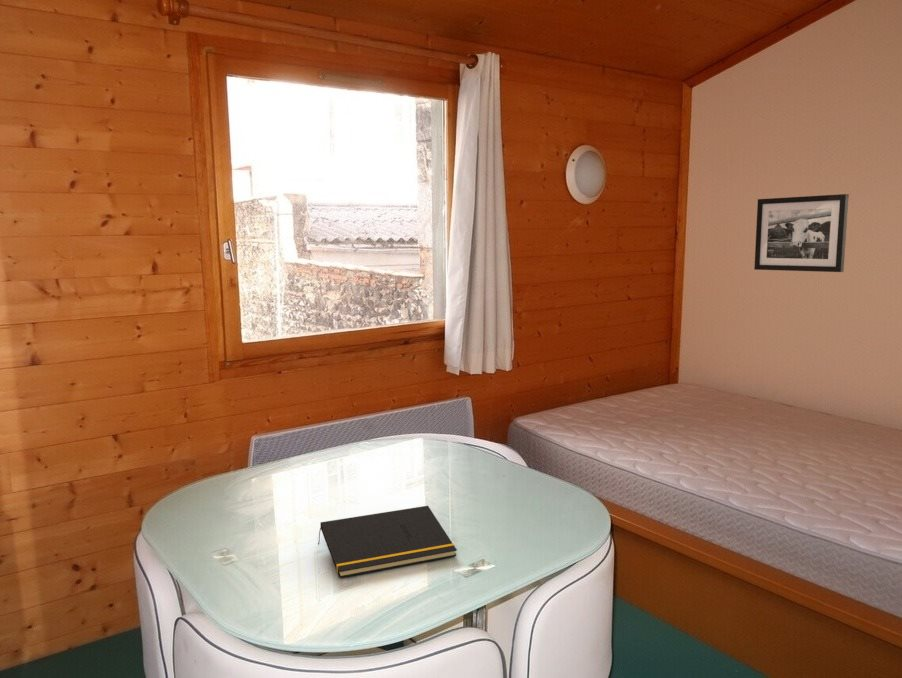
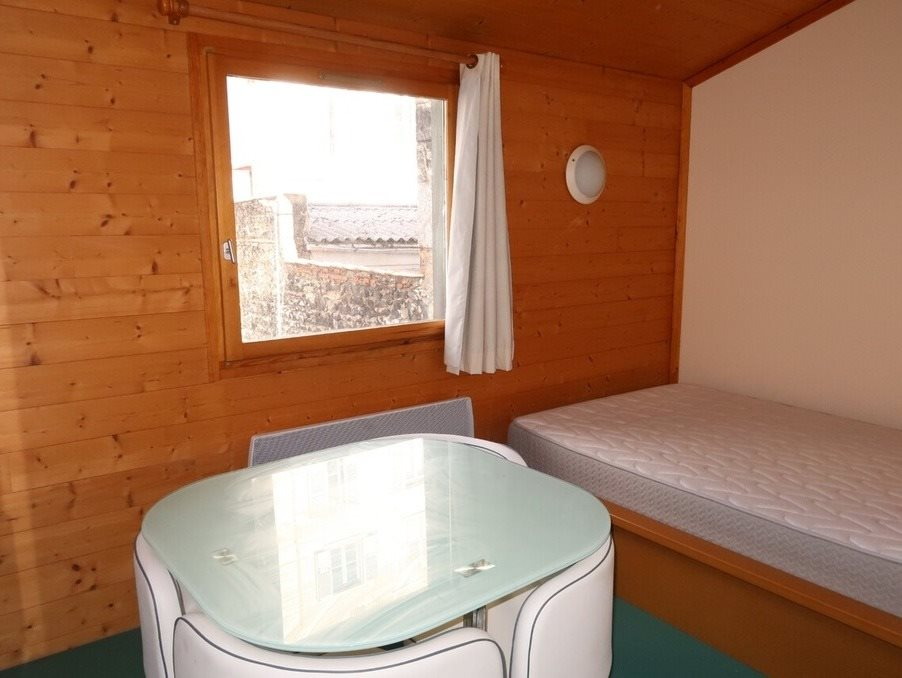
- notepad (387, 538)
- picture frame (798, 234)
